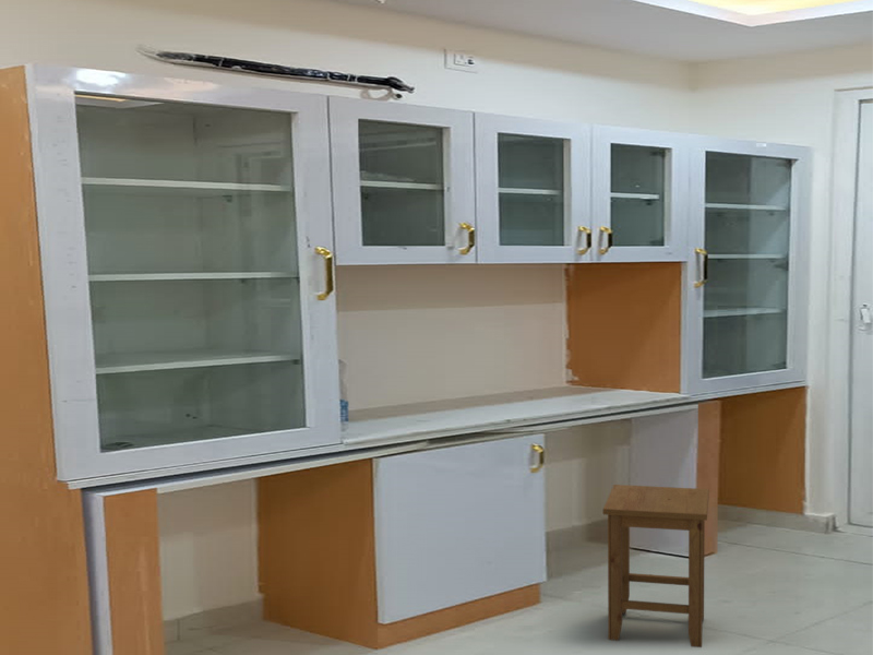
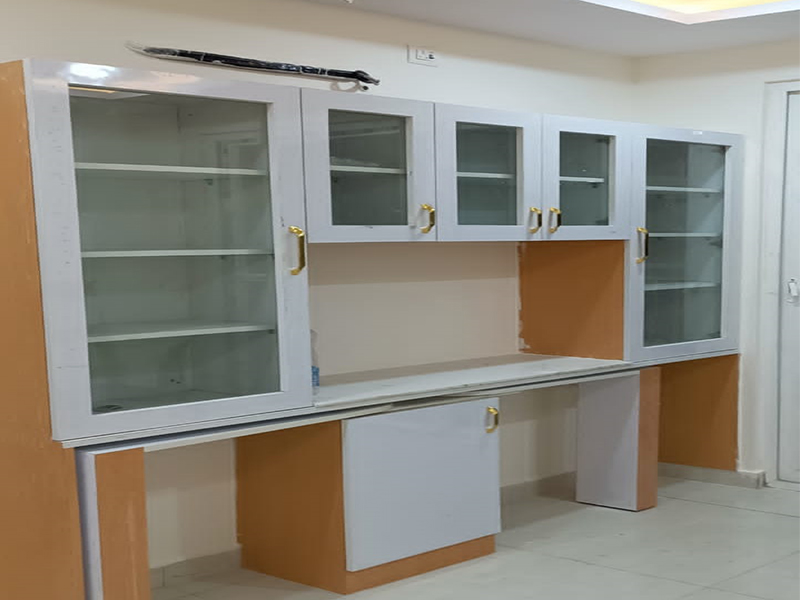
- stool (657, 575)
